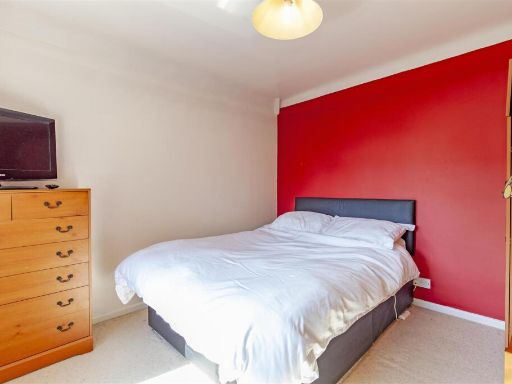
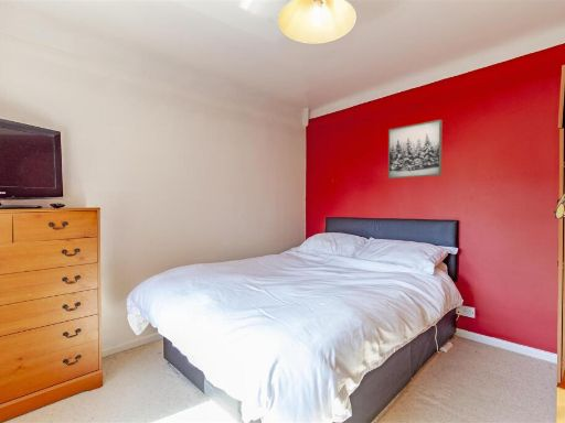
+ wall art (413, 151)
